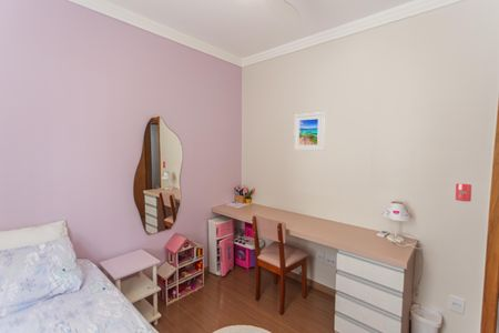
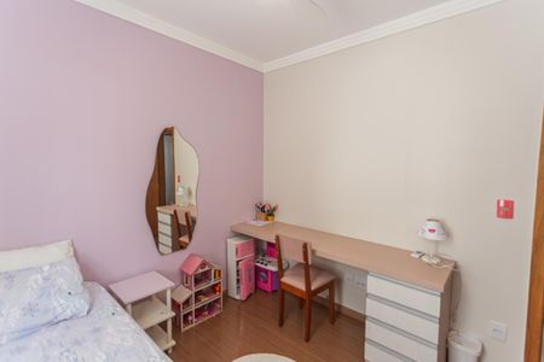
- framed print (308, 132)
